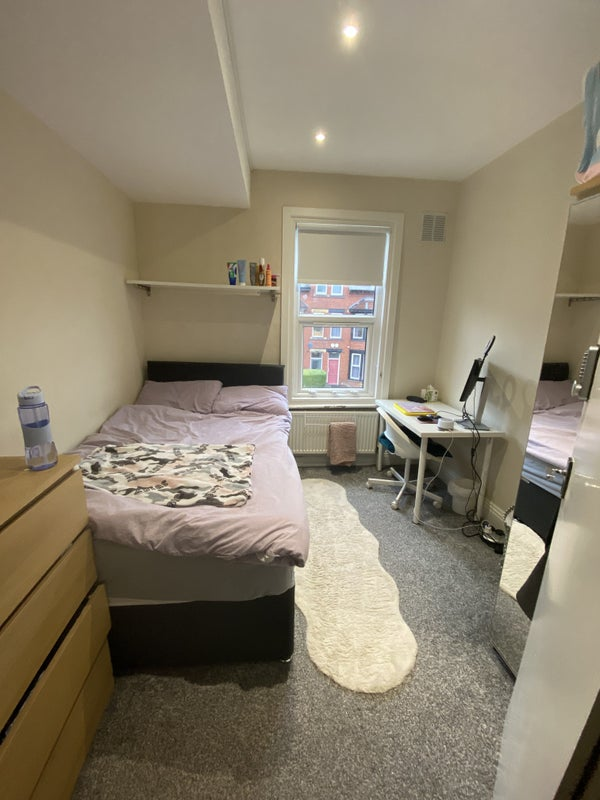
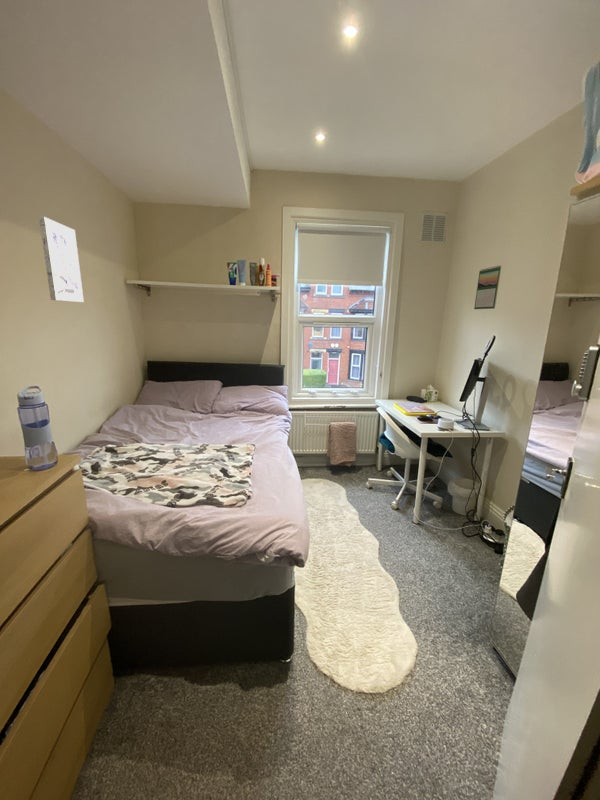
+ calendar (487, 288)
+ wall art (63, 263)
